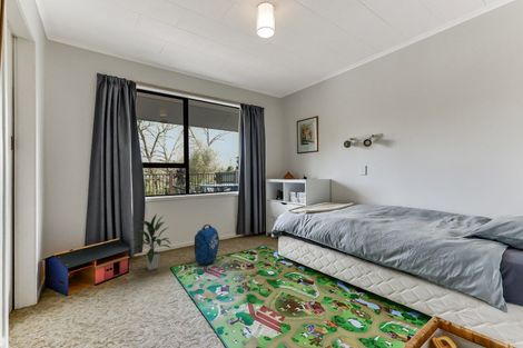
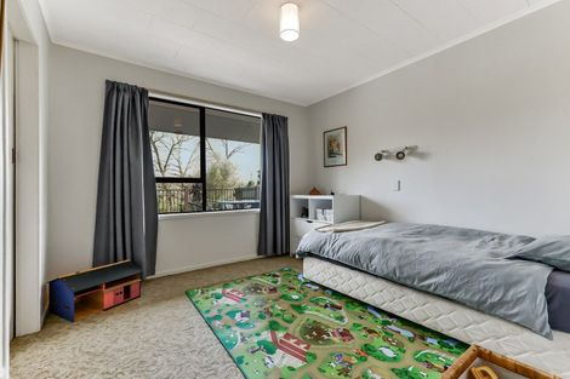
- indoor plant (150, 241)
- backpack (207, 243)
